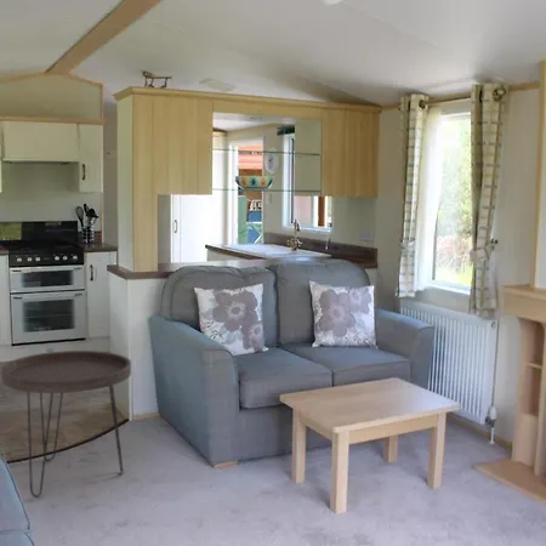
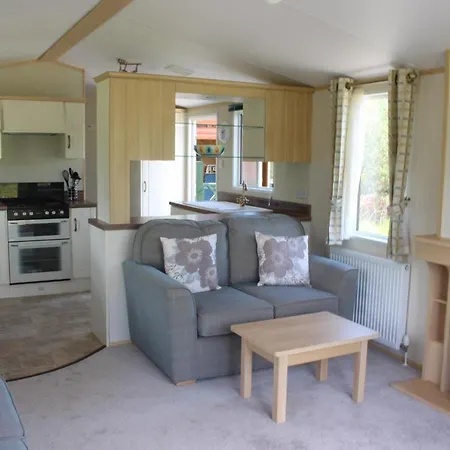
- side table (59, 416)
